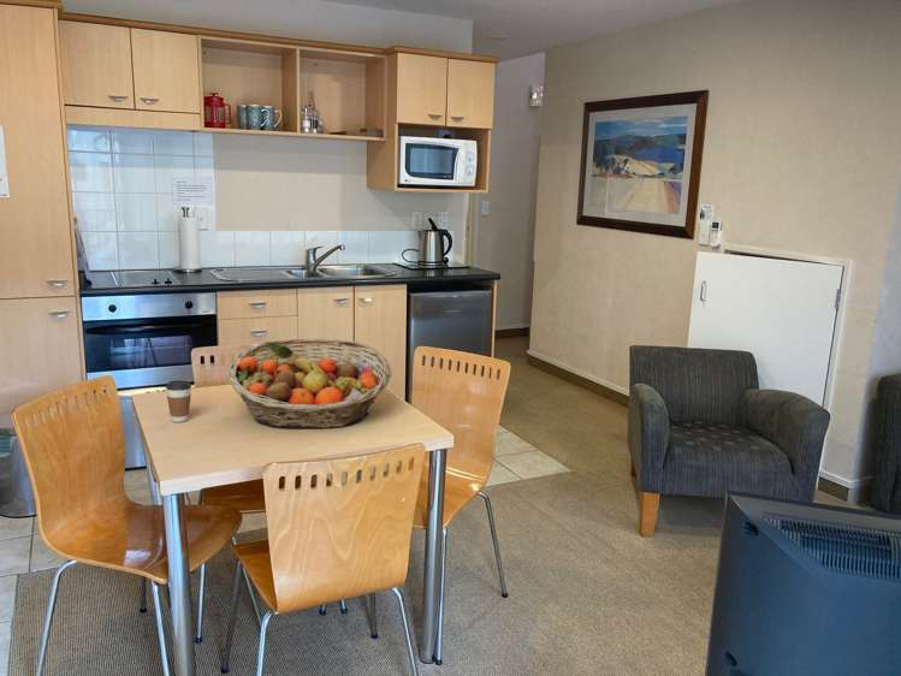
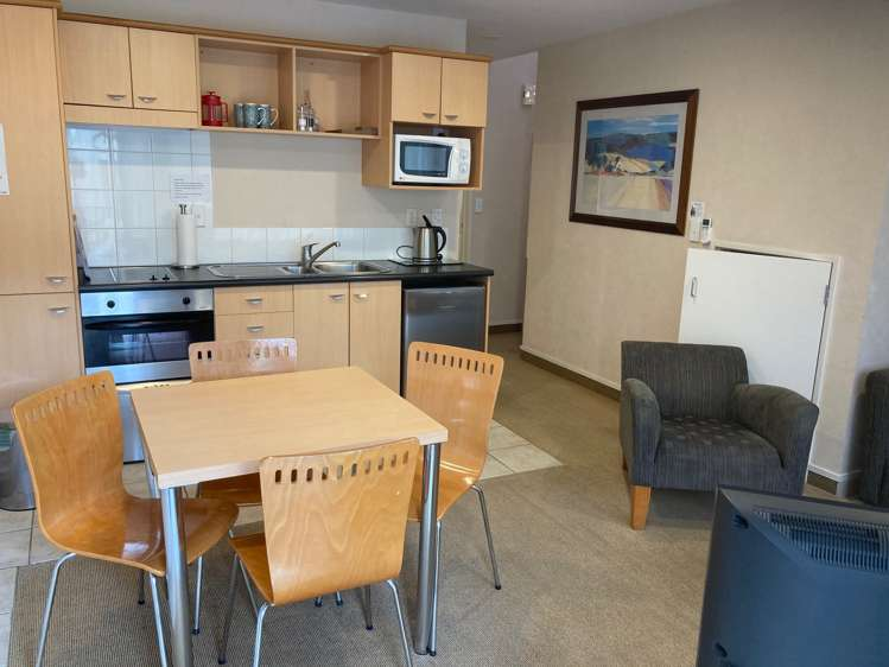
- coffee cup (178, 401)
- fruit basket (310, 381)
